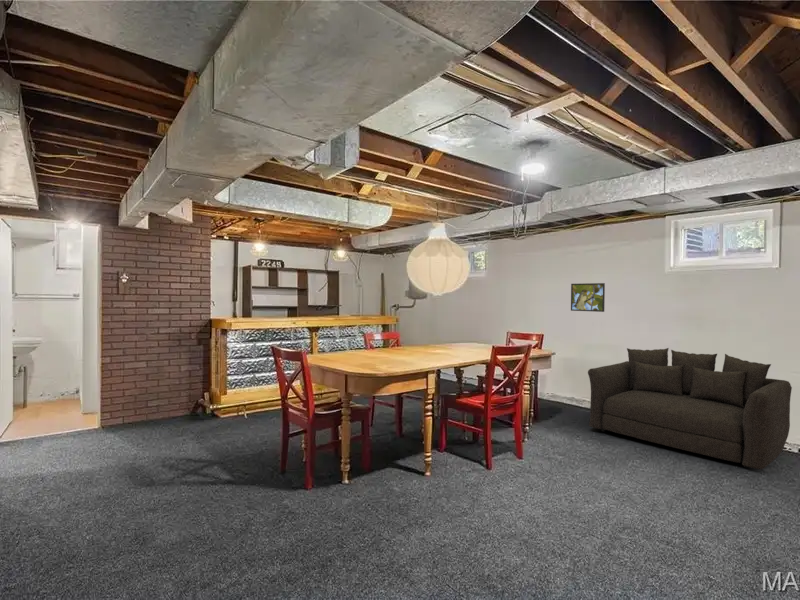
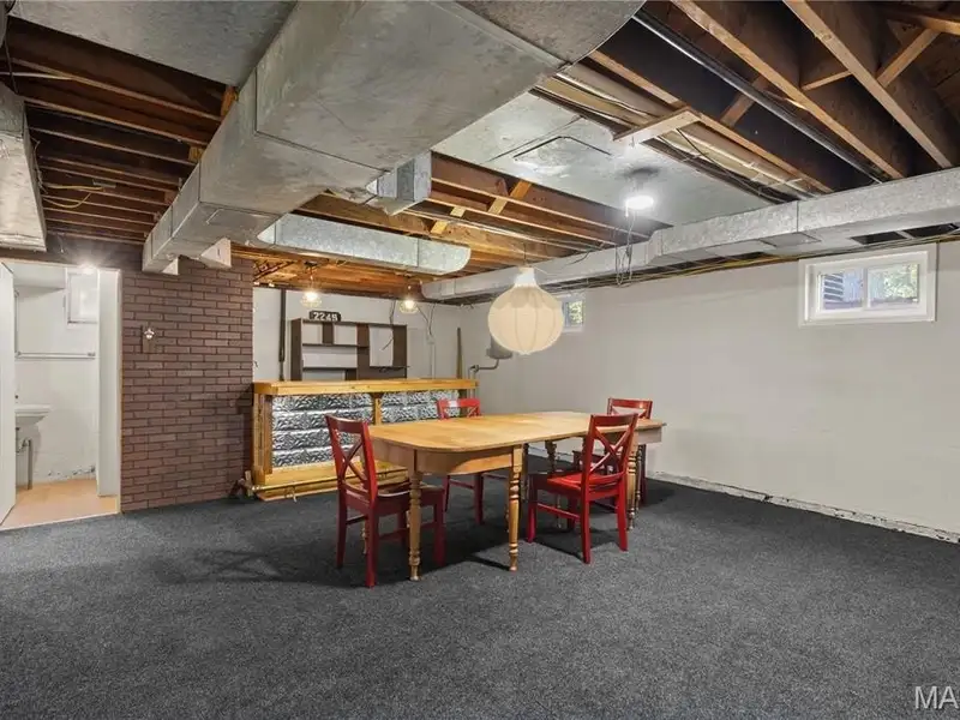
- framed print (587, 297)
- sofa (682, 395)
